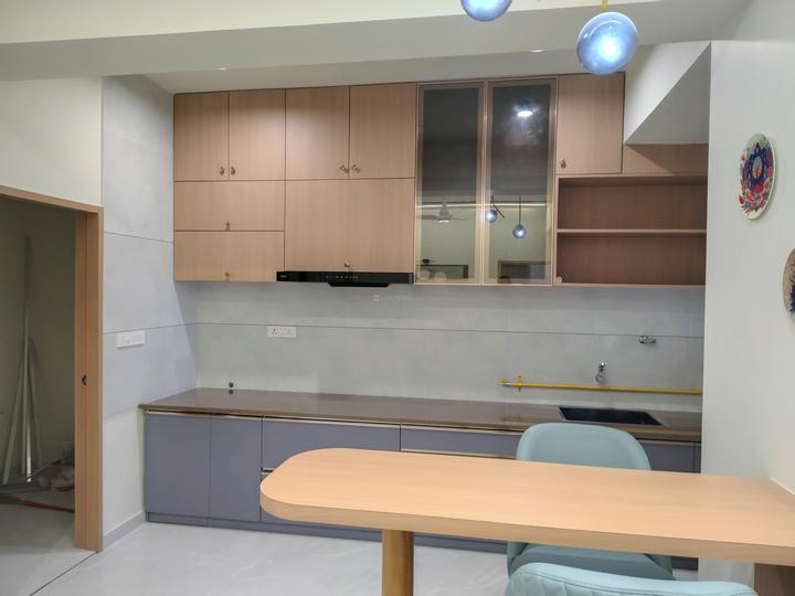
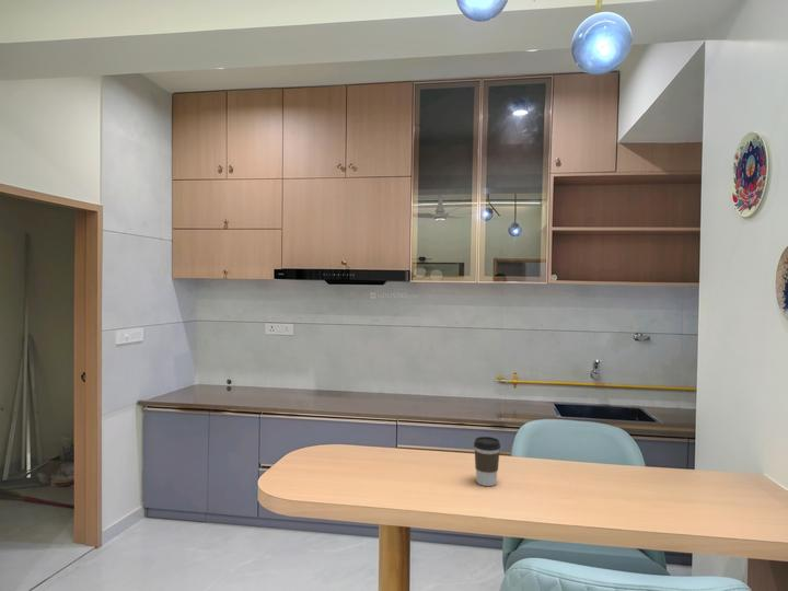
+ coffee cup (486, 461)
